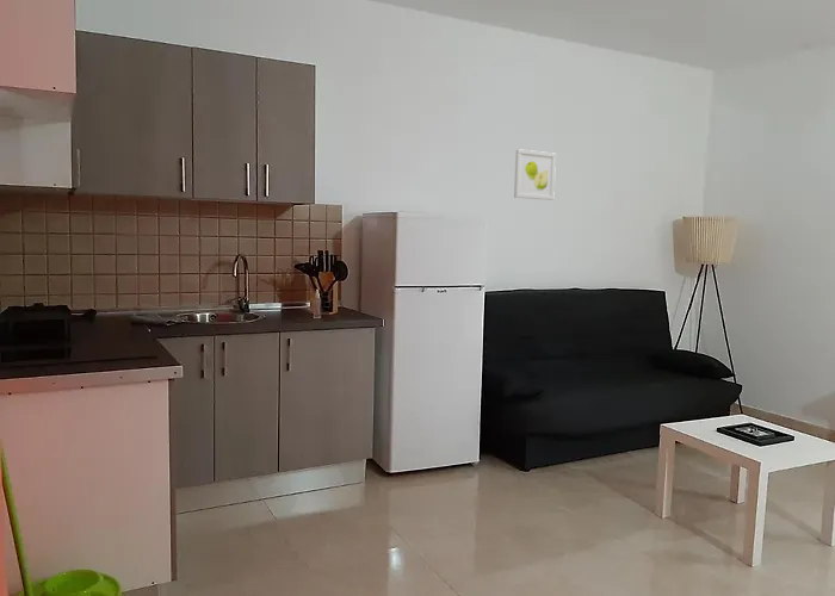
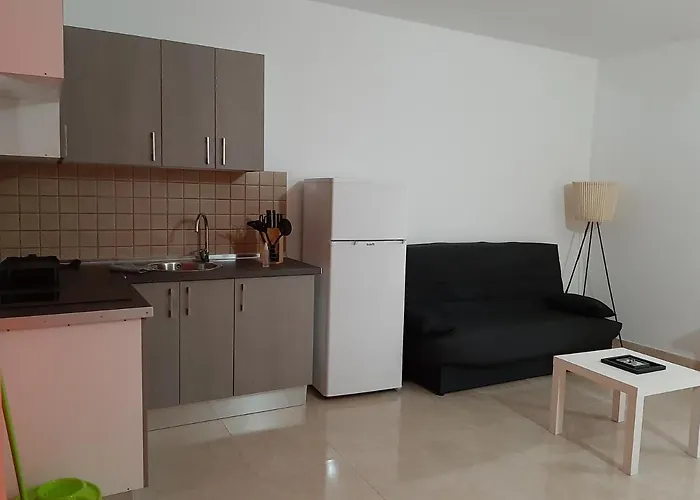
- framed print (534, 174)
